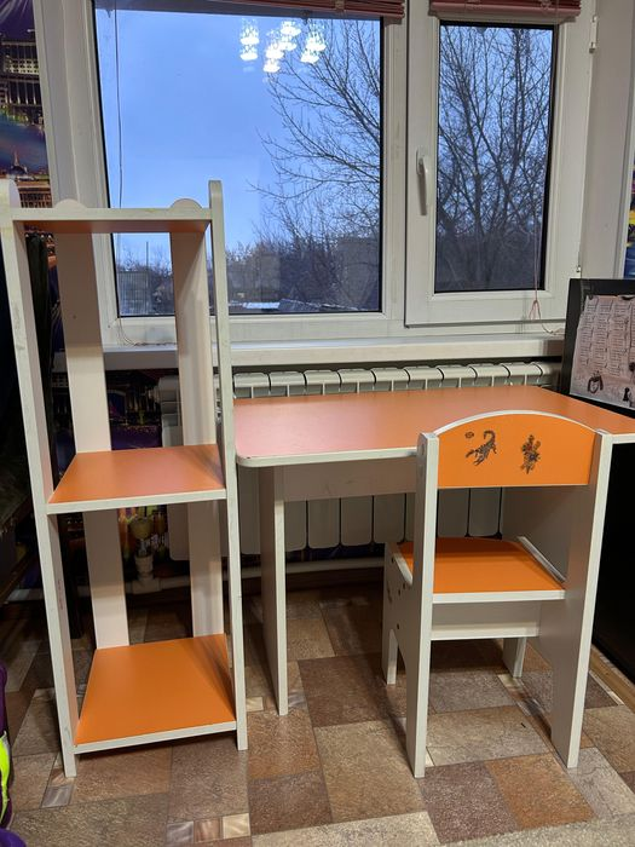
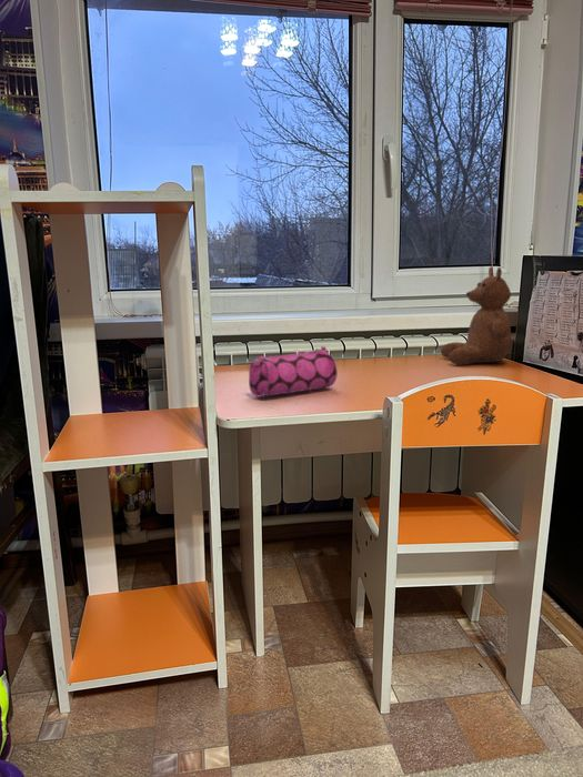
+ pencil case (292, 371)
+ teddy bear (478, 314)
